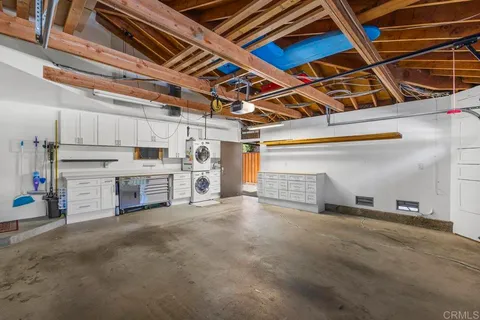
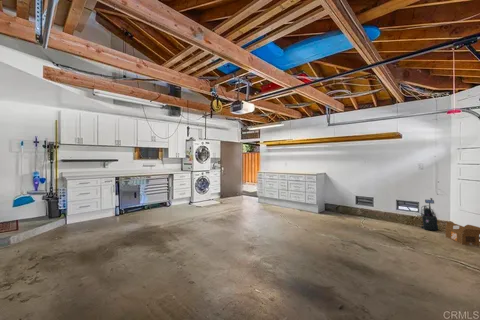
+ vacuum cleaner (429, 213)
+ cardboard box (463, 232)
